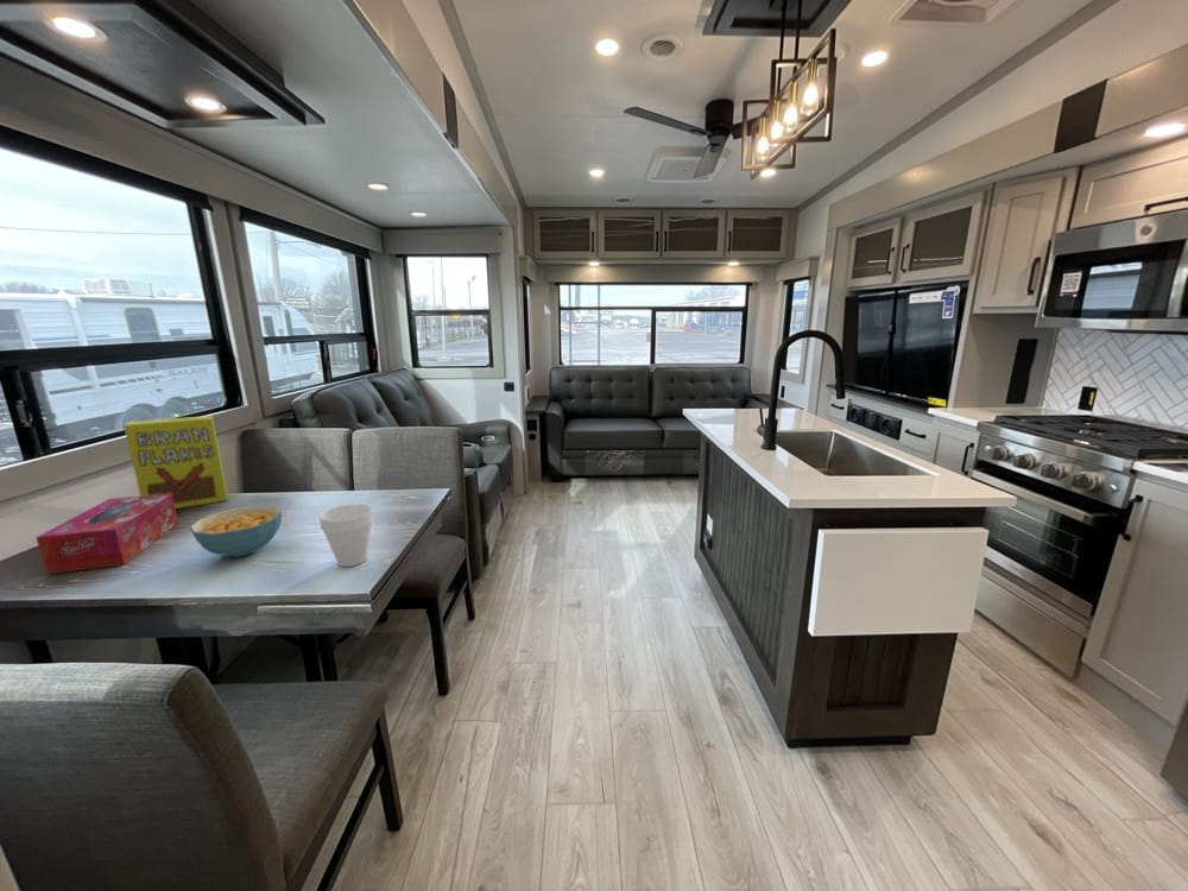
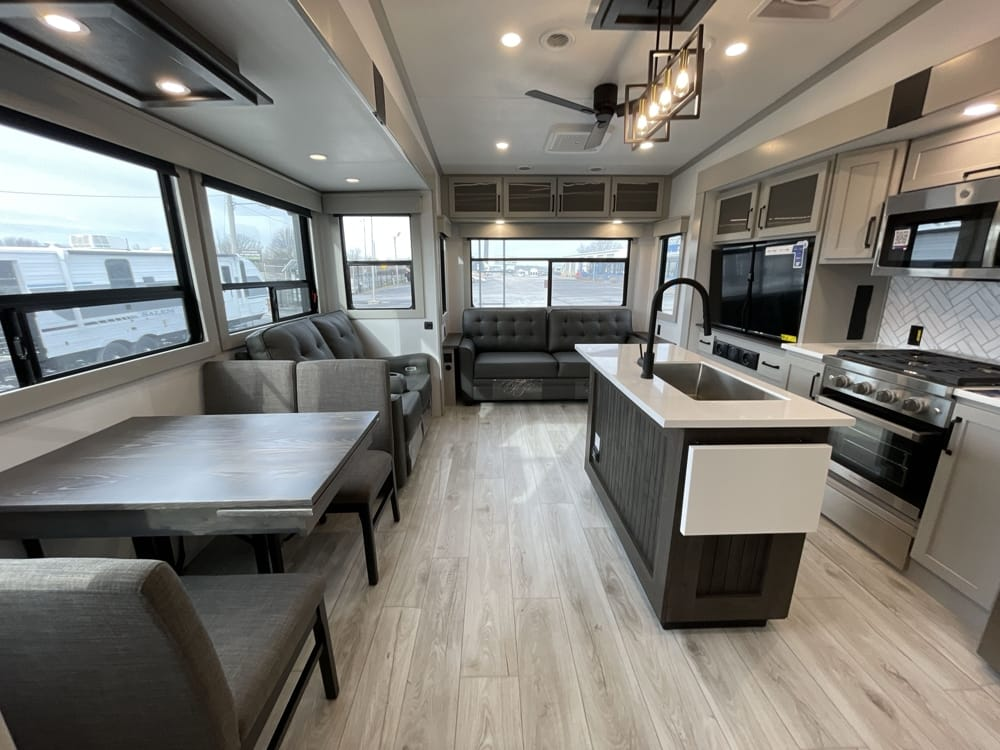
- cereal bowl (240, 535)
- cereal box (179, 462)
- cup (349, 536)
- tissue box (115, 529)
